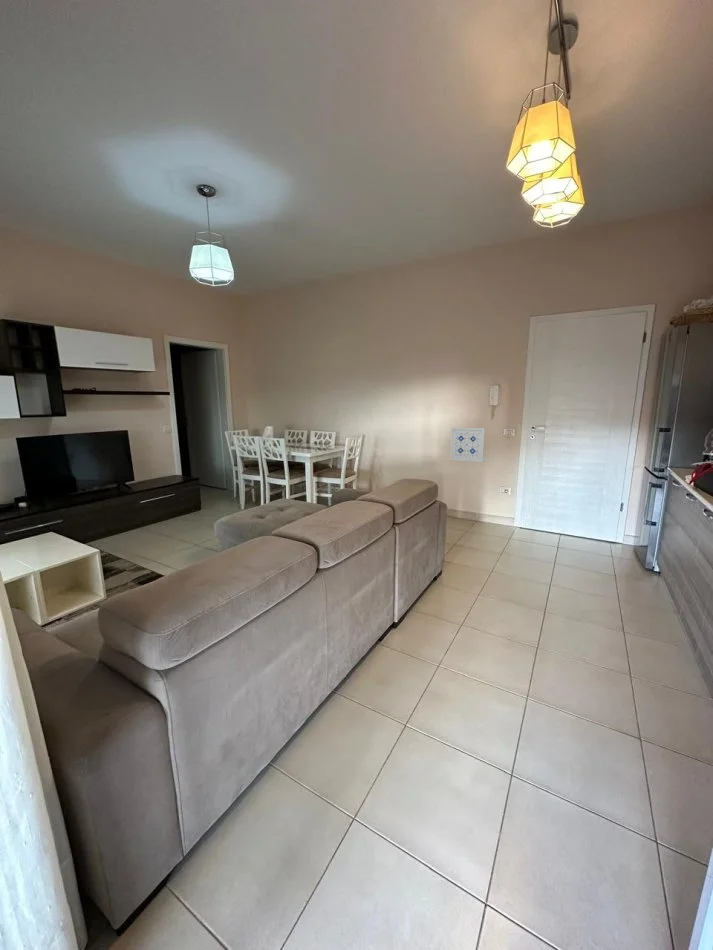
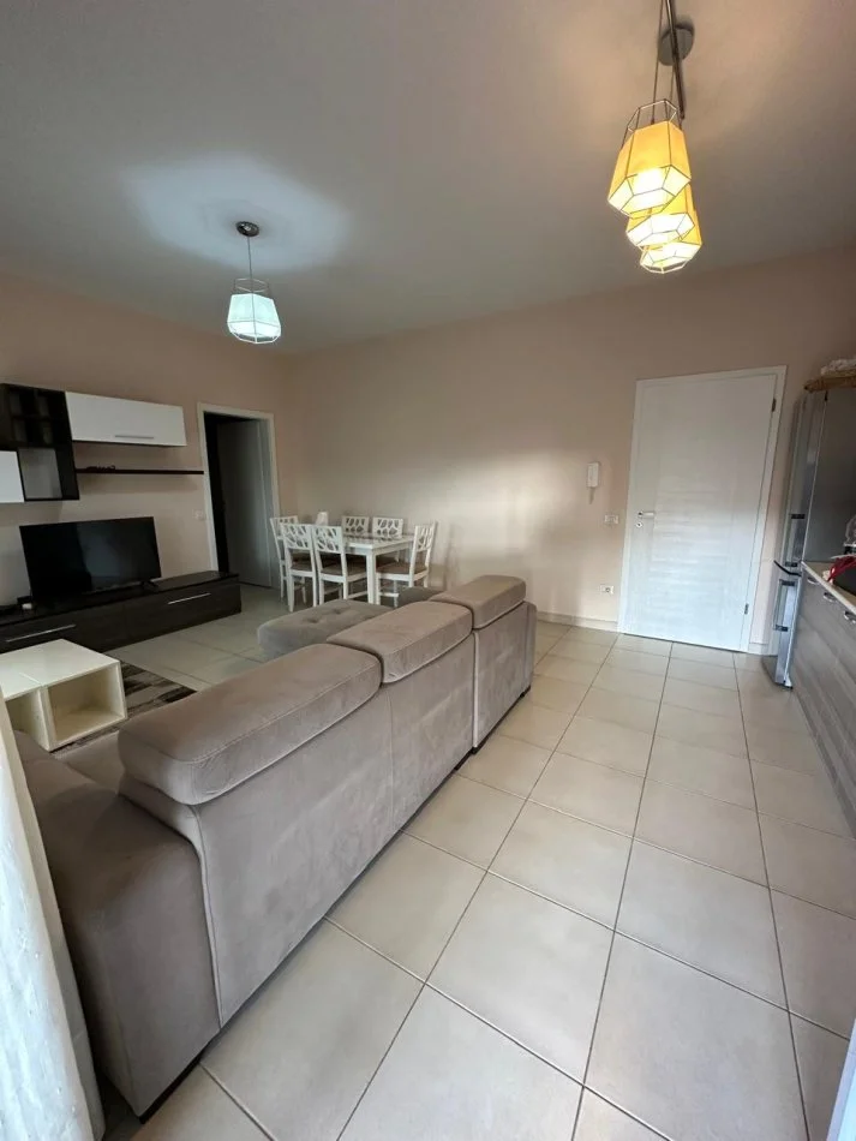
- wall art (467, 444)
